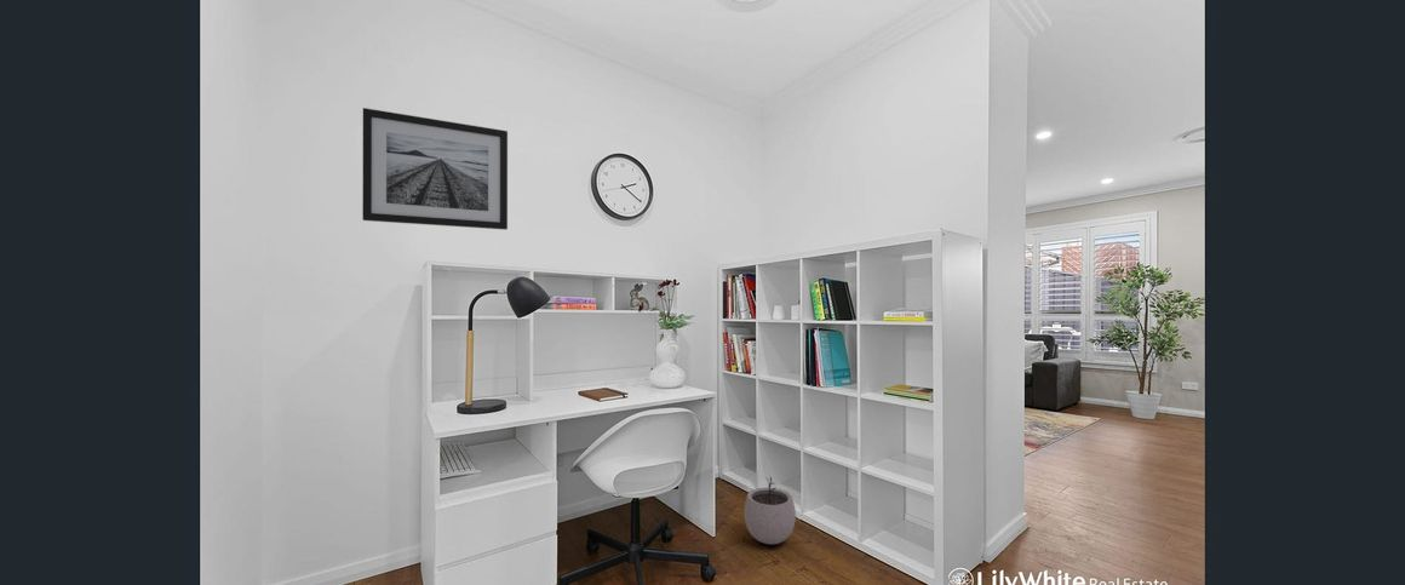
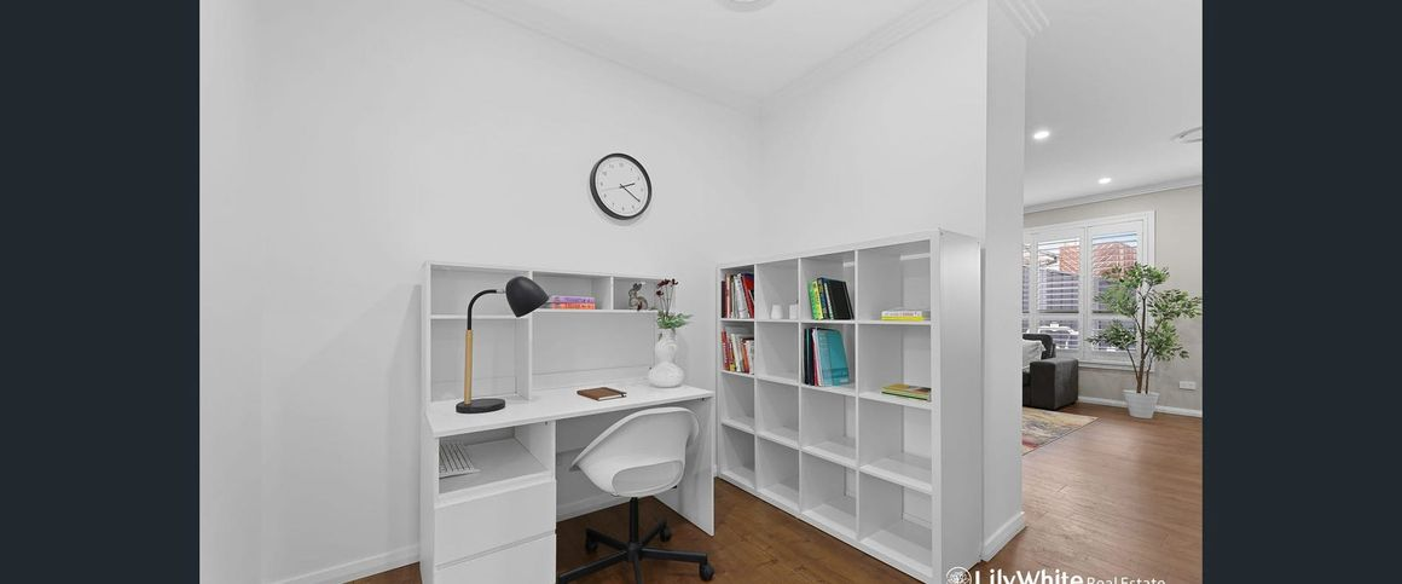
- wall art (440, 172)
- plant pot (769, 507)
